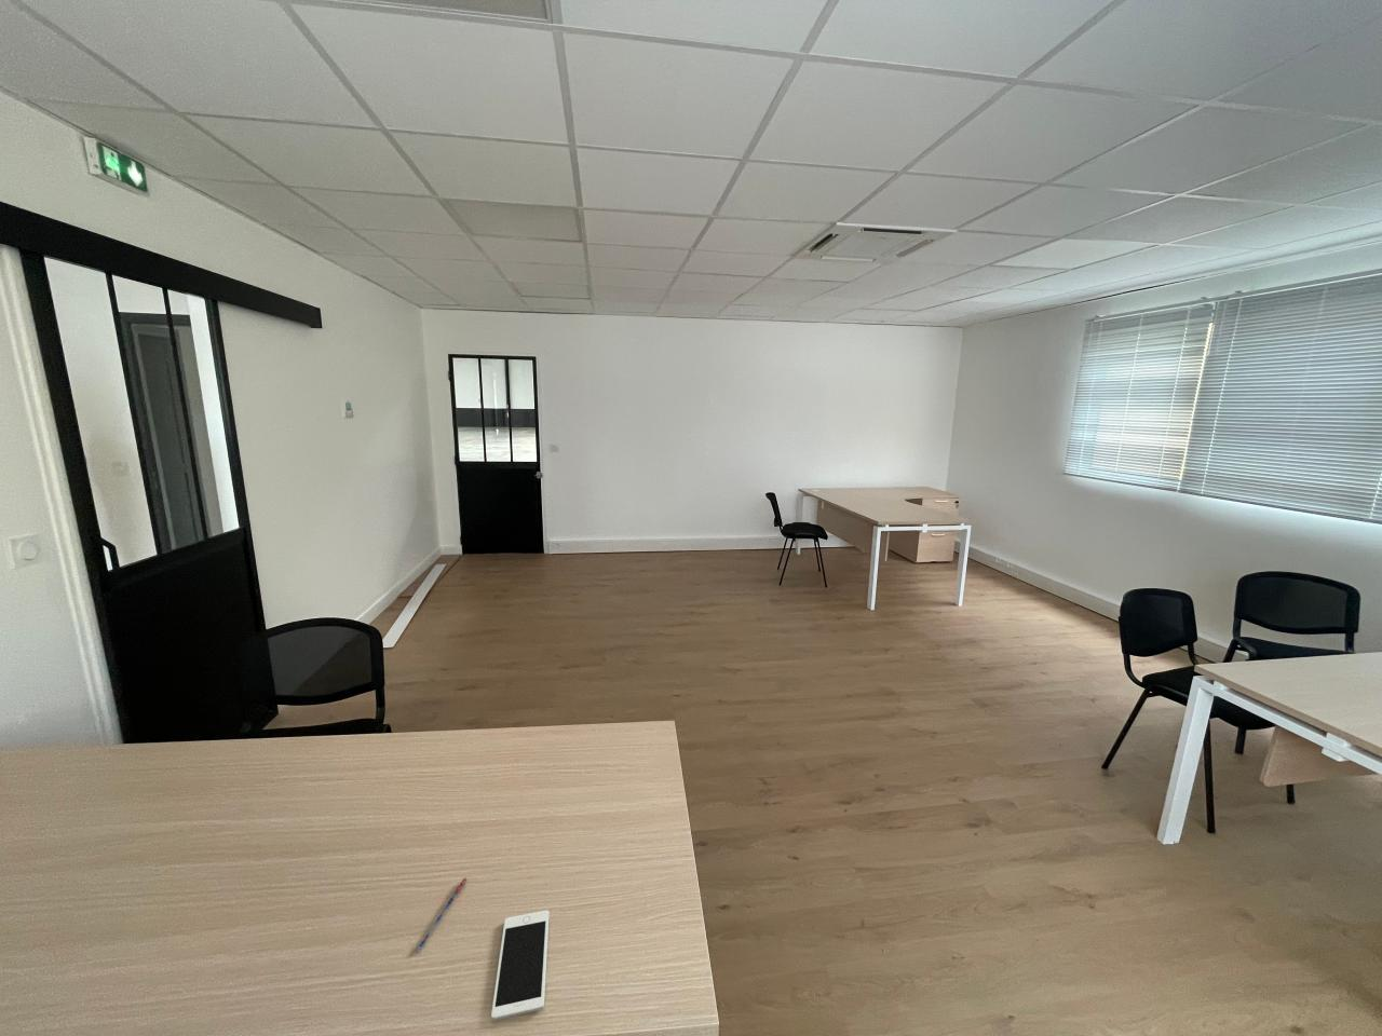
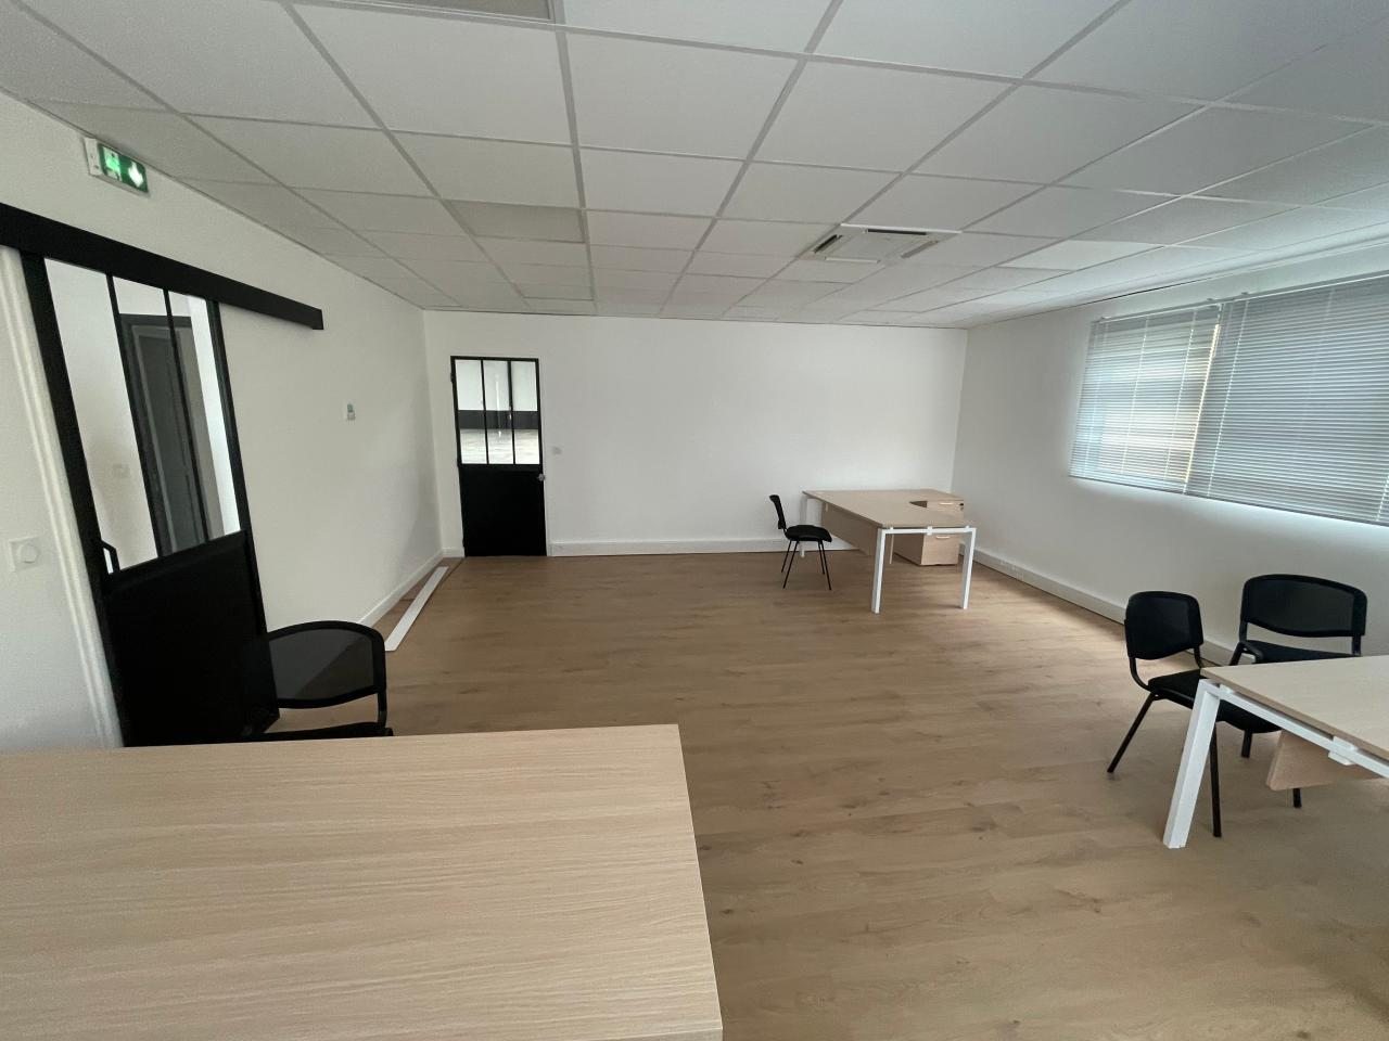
- cell phone (522, 960)
- pen (443, 912)
